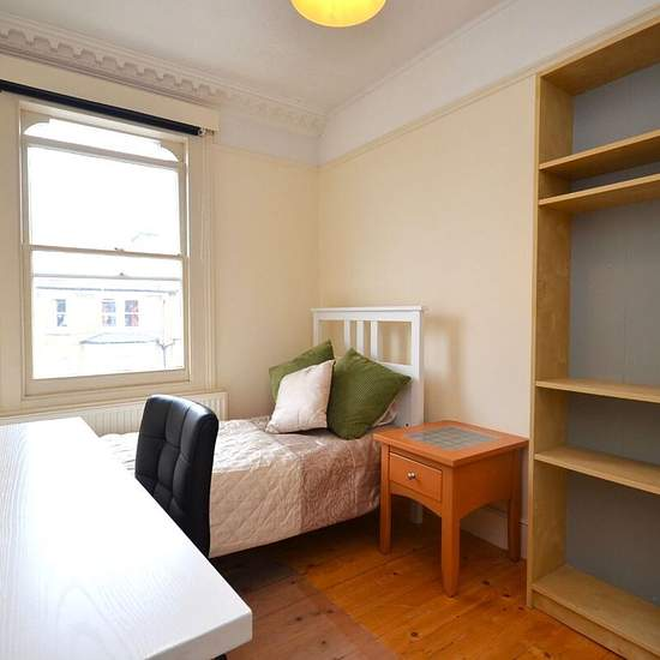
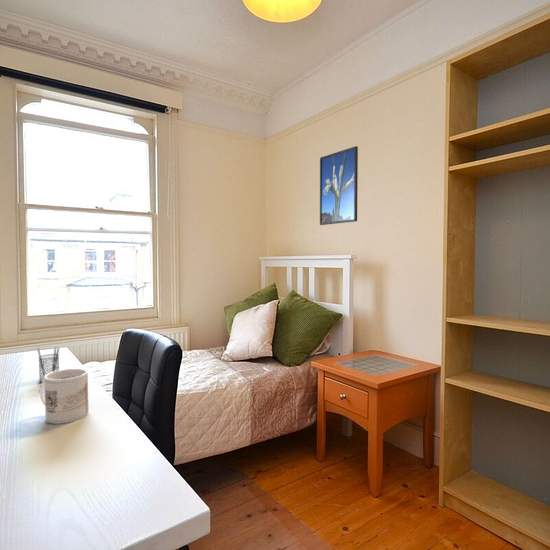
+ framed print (337, 187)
+ pencil holder (48, 362)
+ mug (64, 393)
